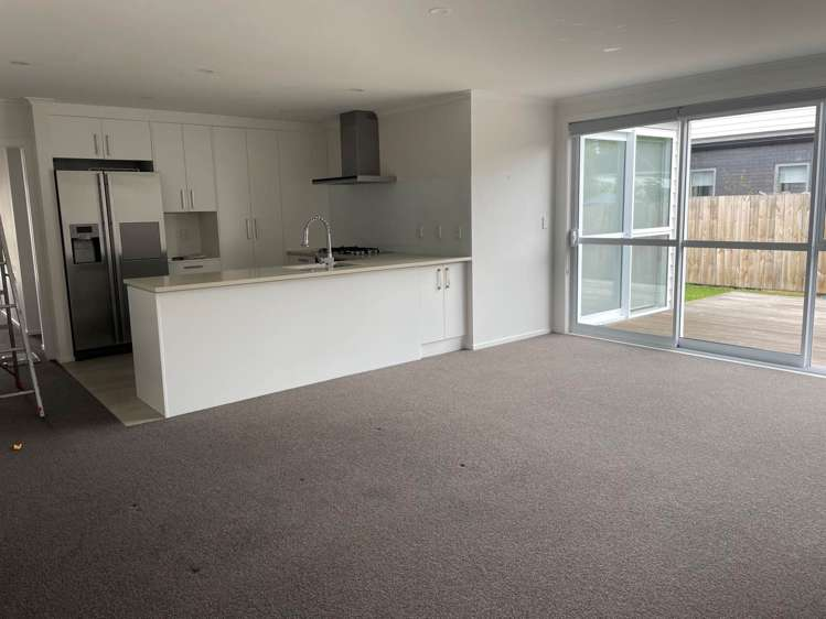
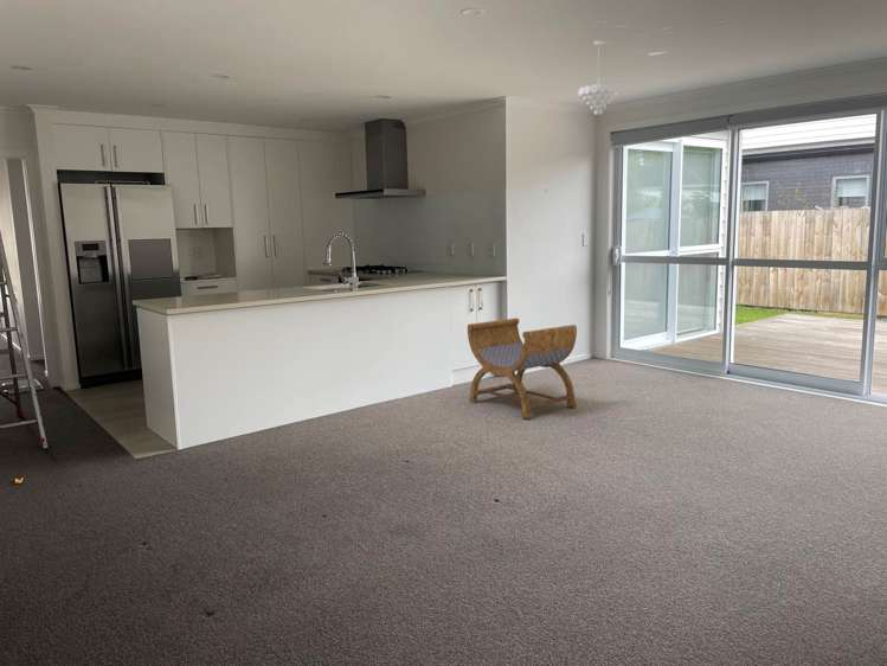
+ pendant light (598, 78)
+ stool (521, 364)
